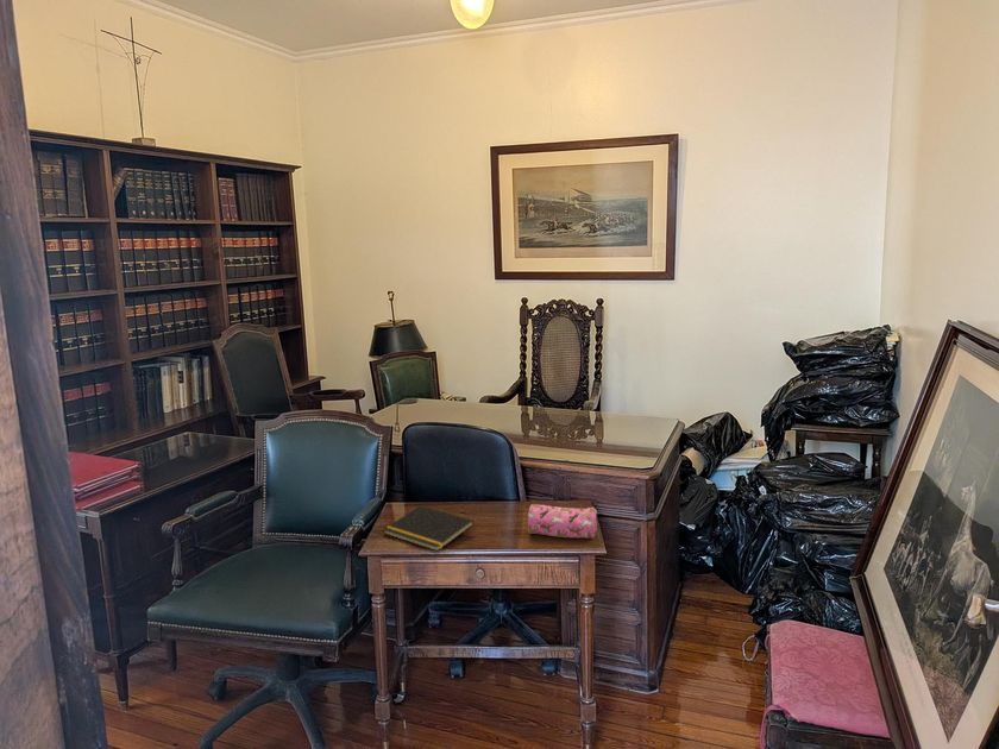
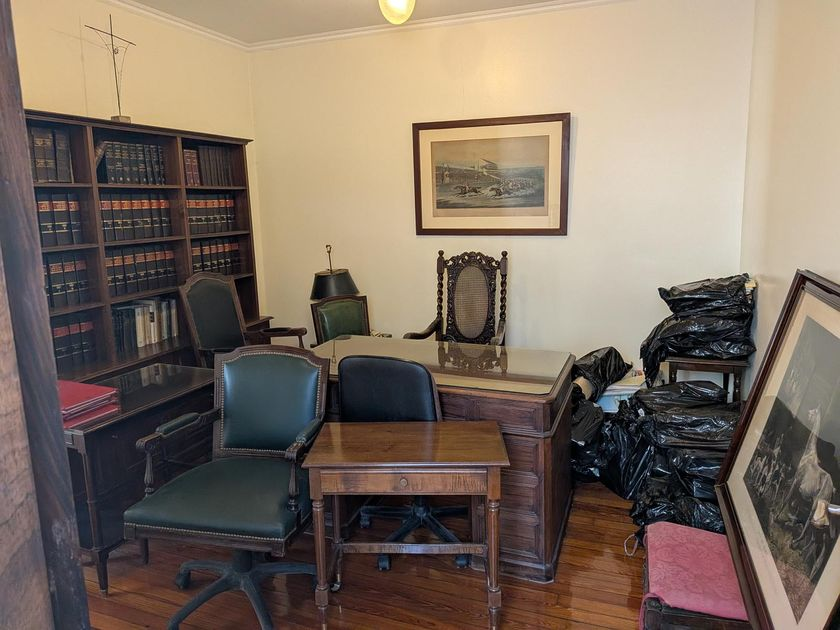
- notepad (428, 527)
- pencil case (561, 521)
